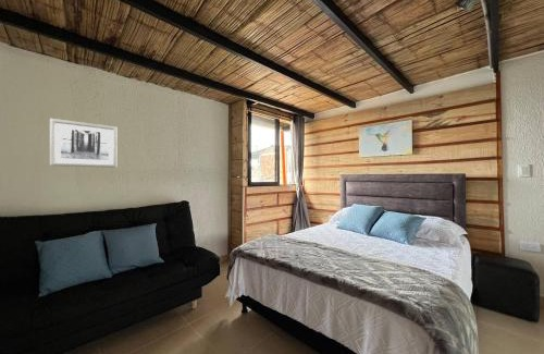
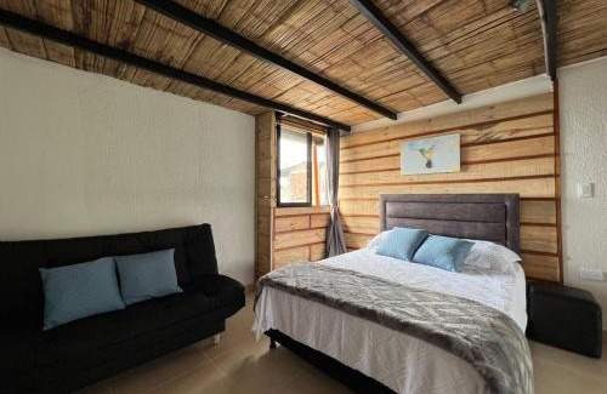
- wall art (86, 144)
